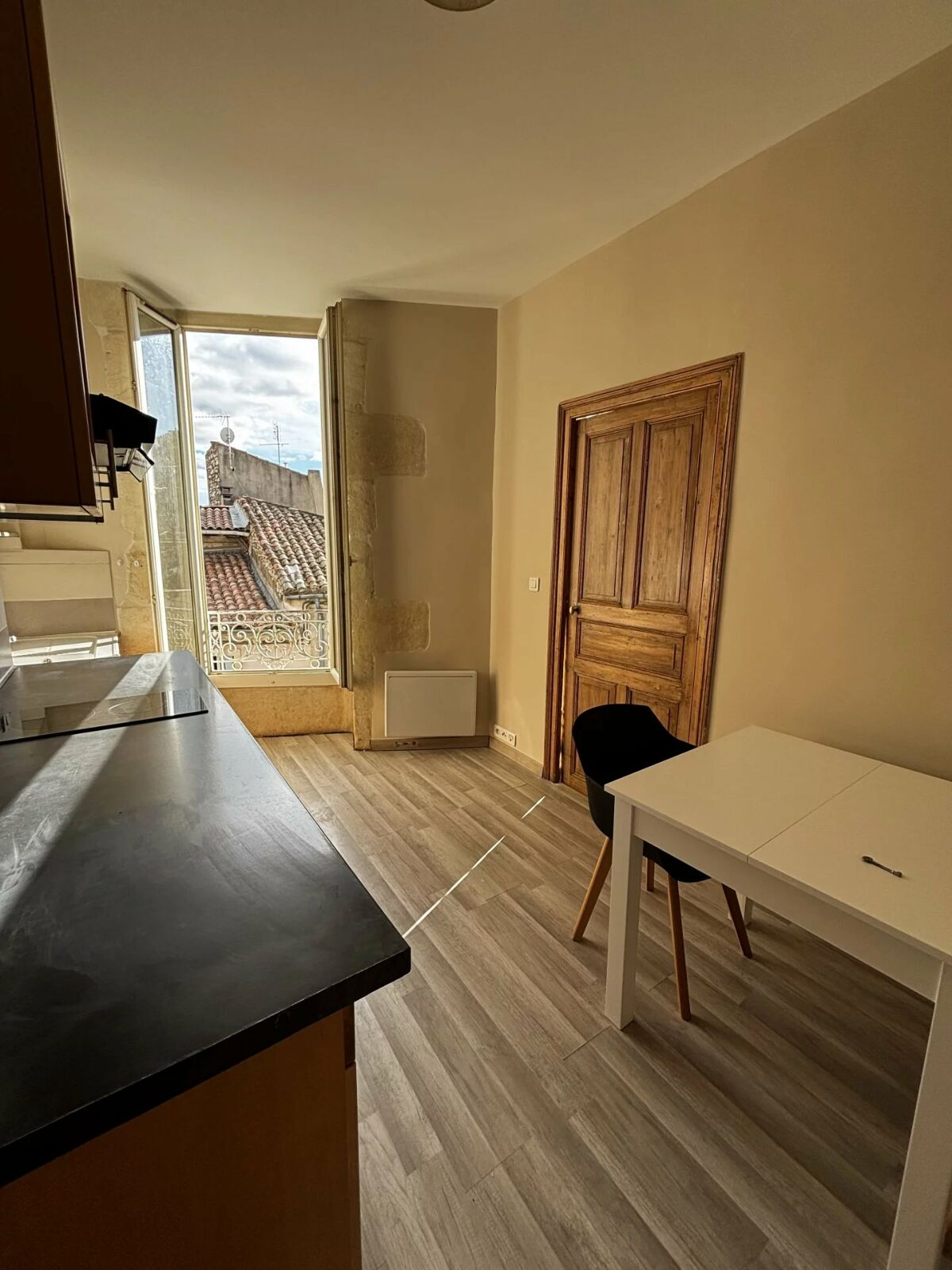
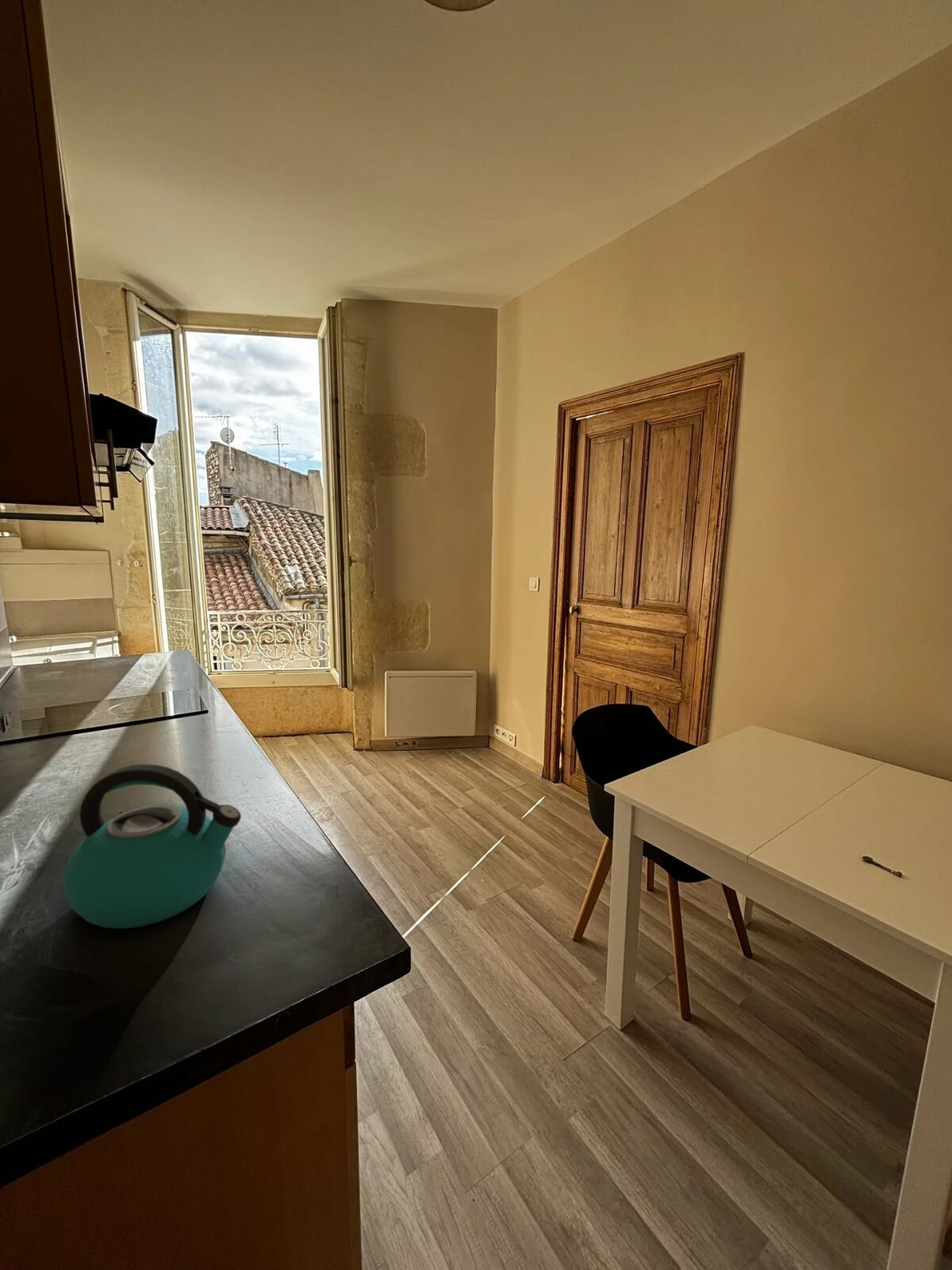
+ kettle (156, 830)
